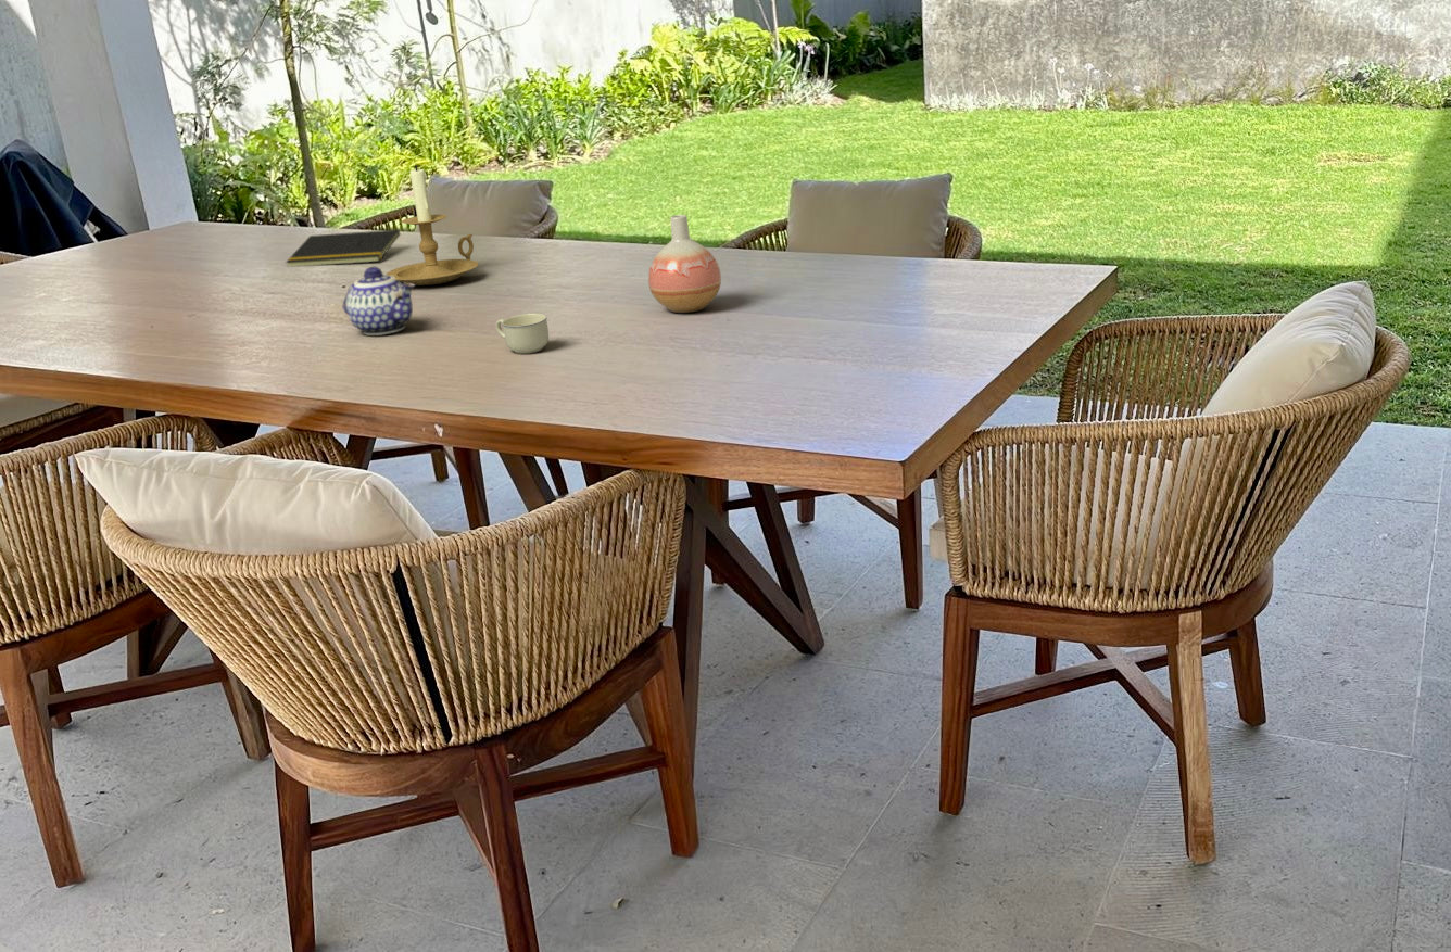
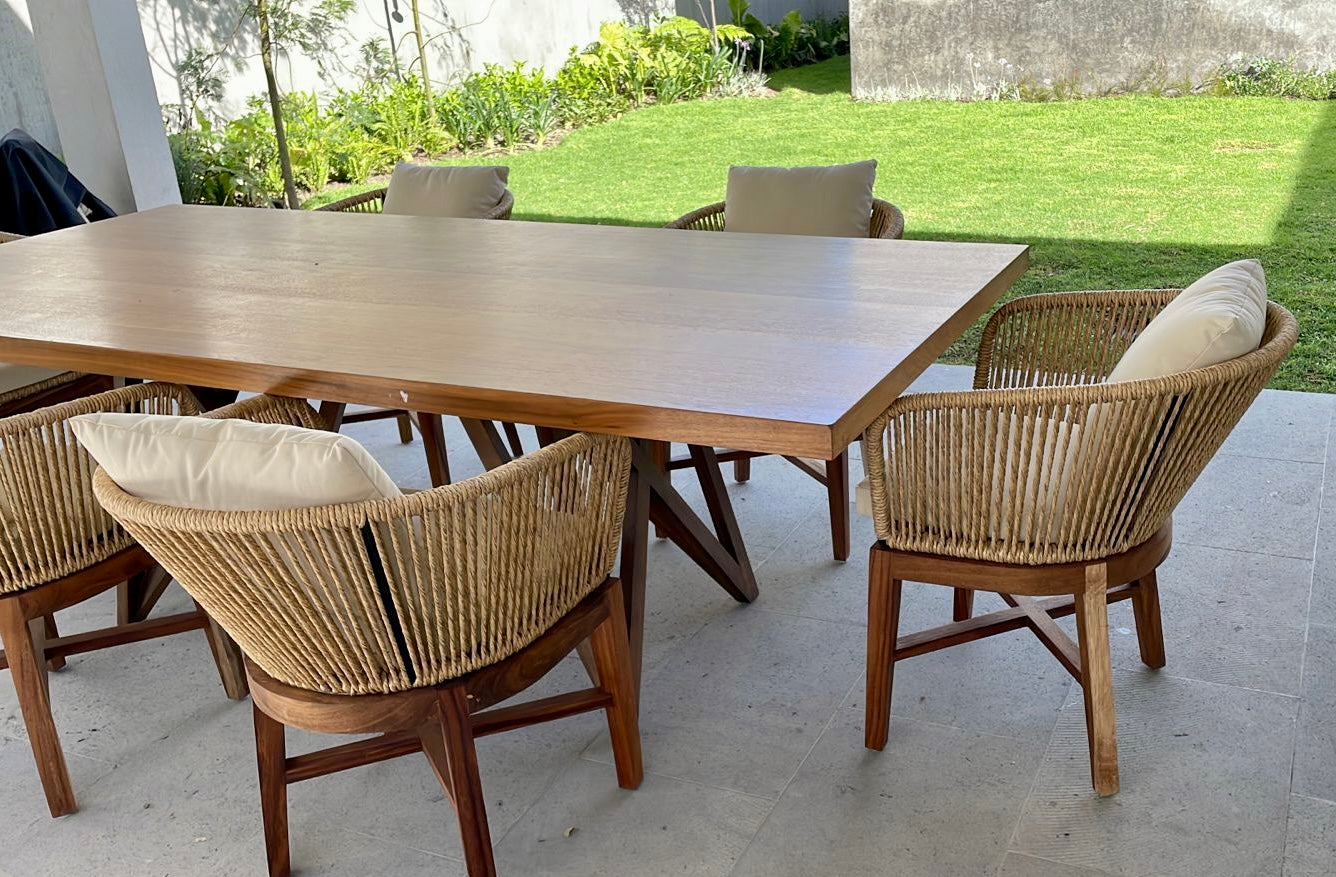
- candle holder (425, 224)
- teapot (379, 299)
- vase (683, 263)
- cup (521, 333)
- notepad (343, 247)
